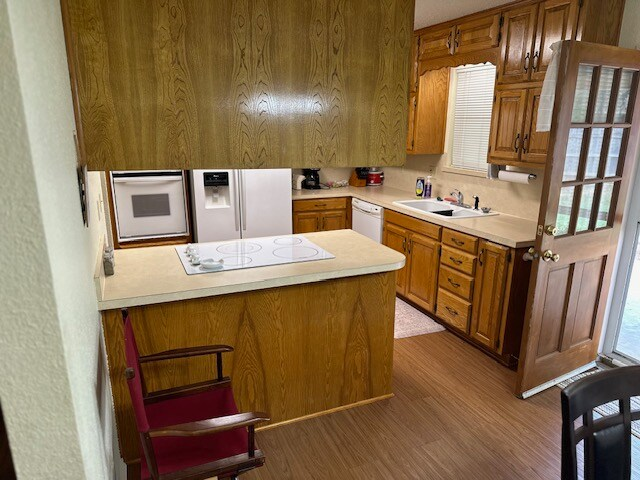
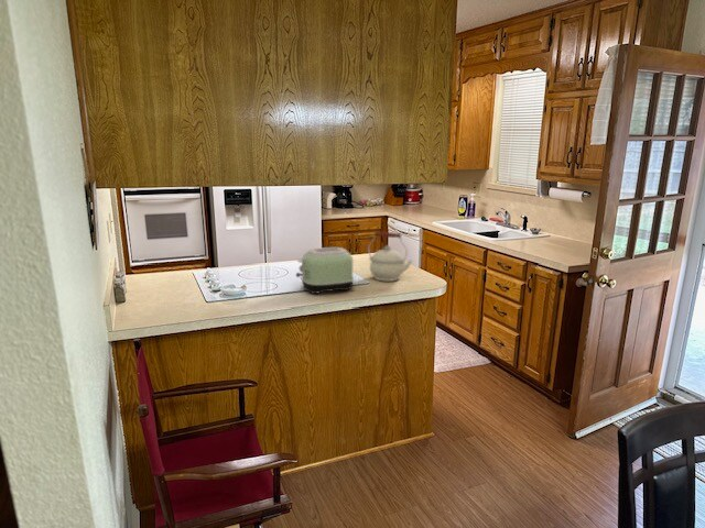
+ kettle (390, 255)
+ toaster (325, 270)
